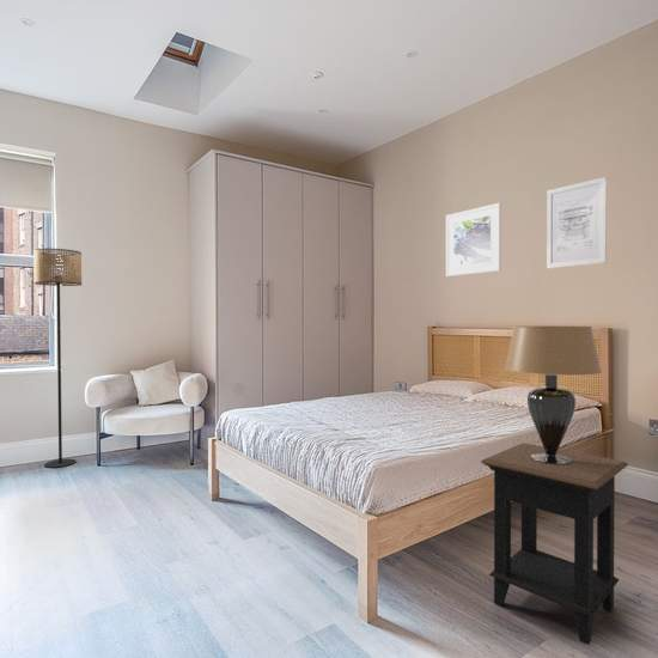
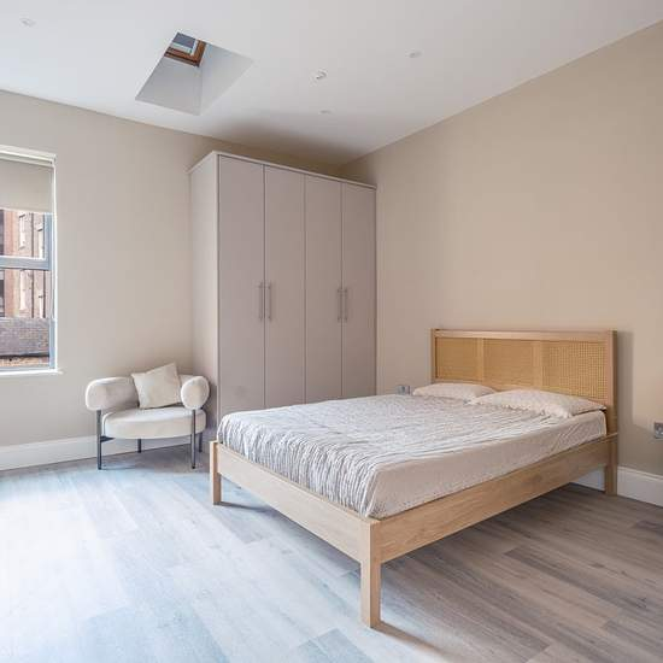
- table lamp (550, 391)
- side table (536, 532)
- floor lamp (59, 358)
- wall art (574, 225)
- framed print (471, 242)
